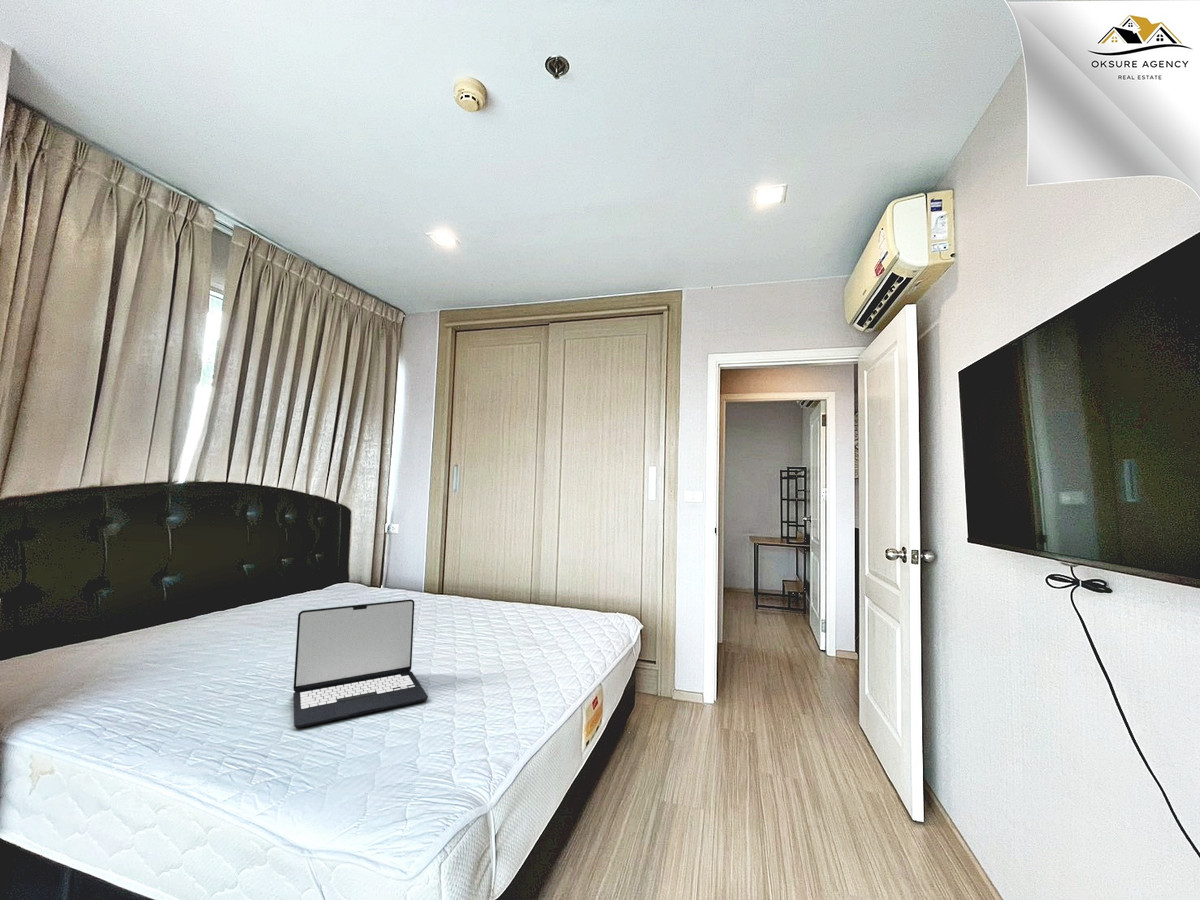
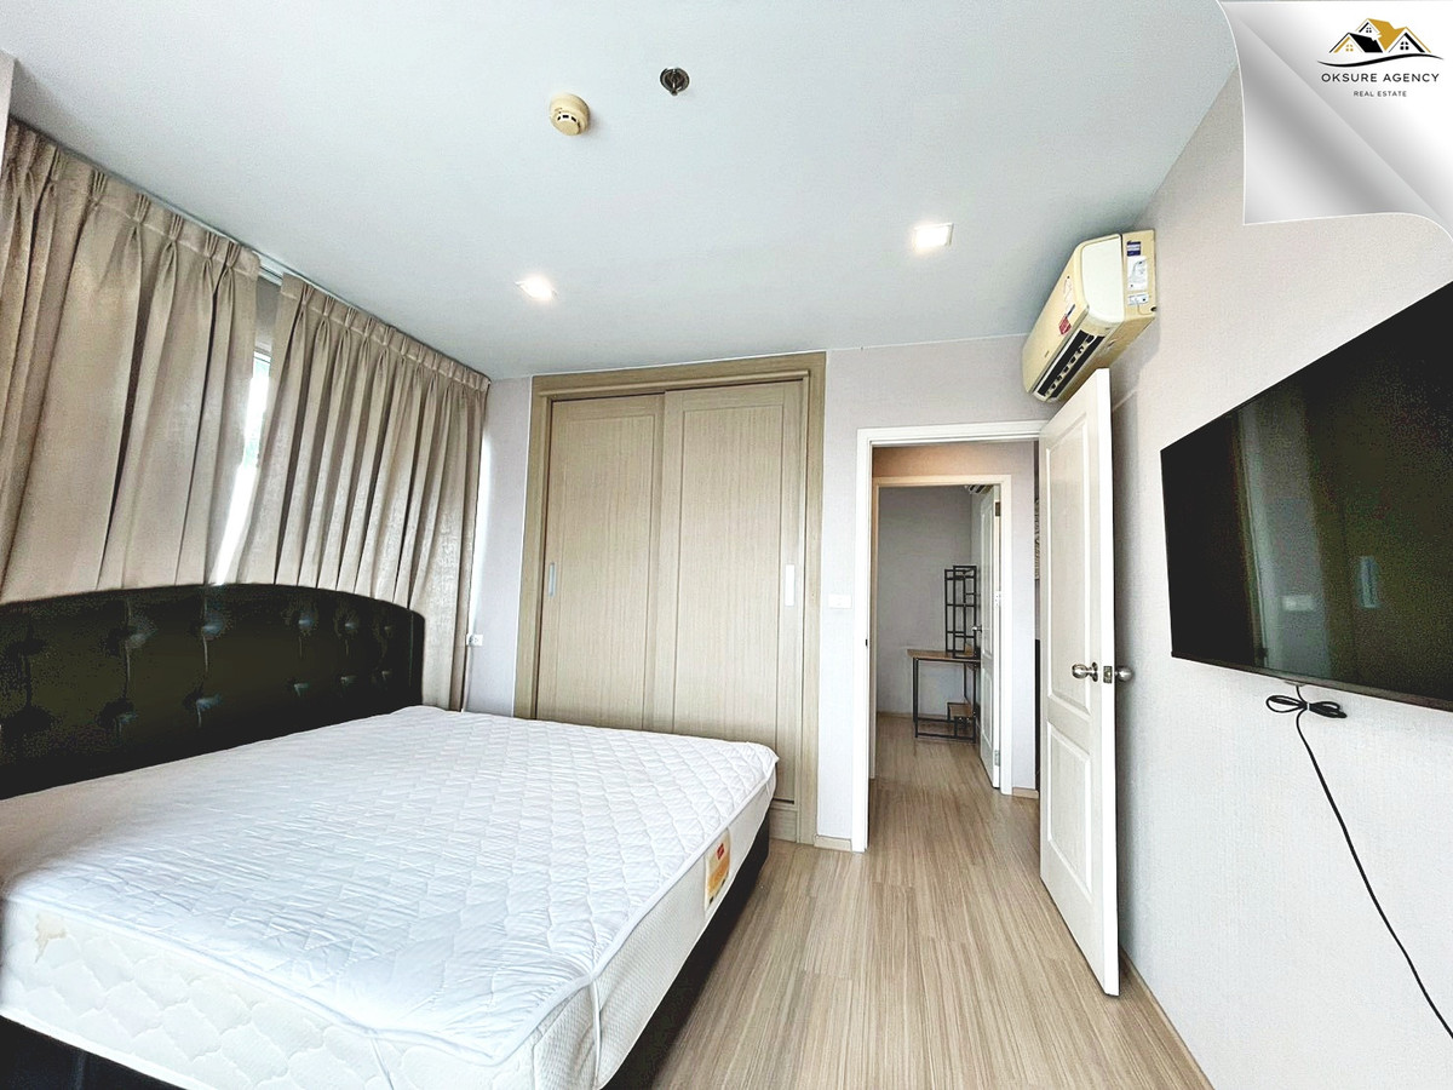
- laptop (362, 655)
